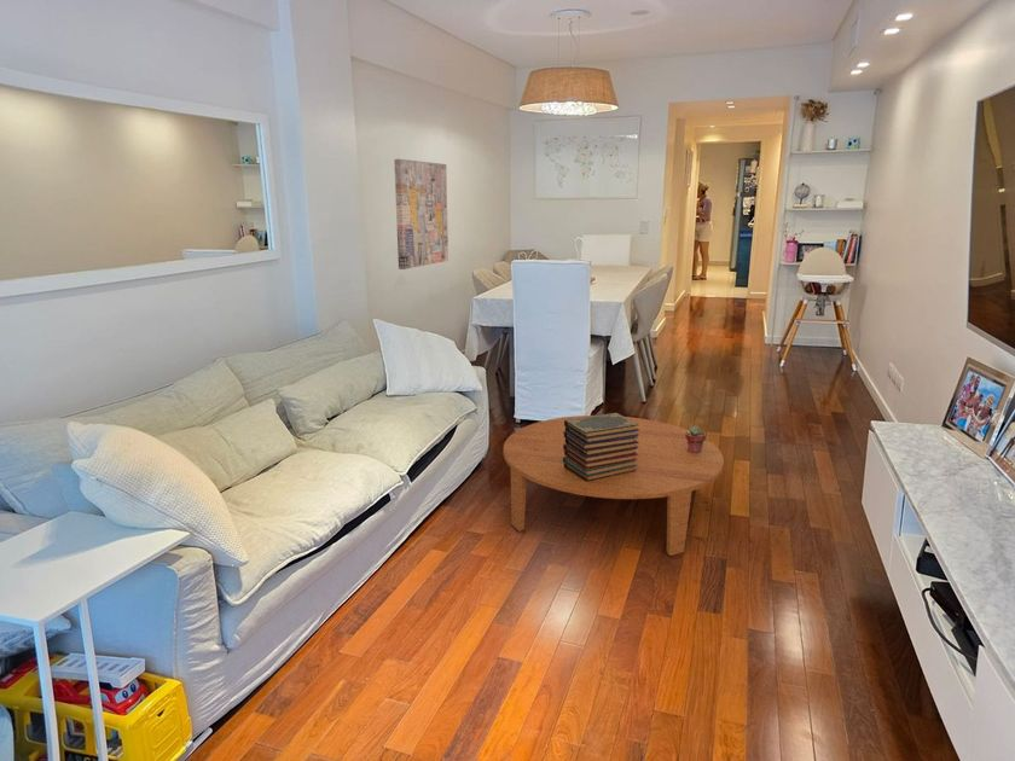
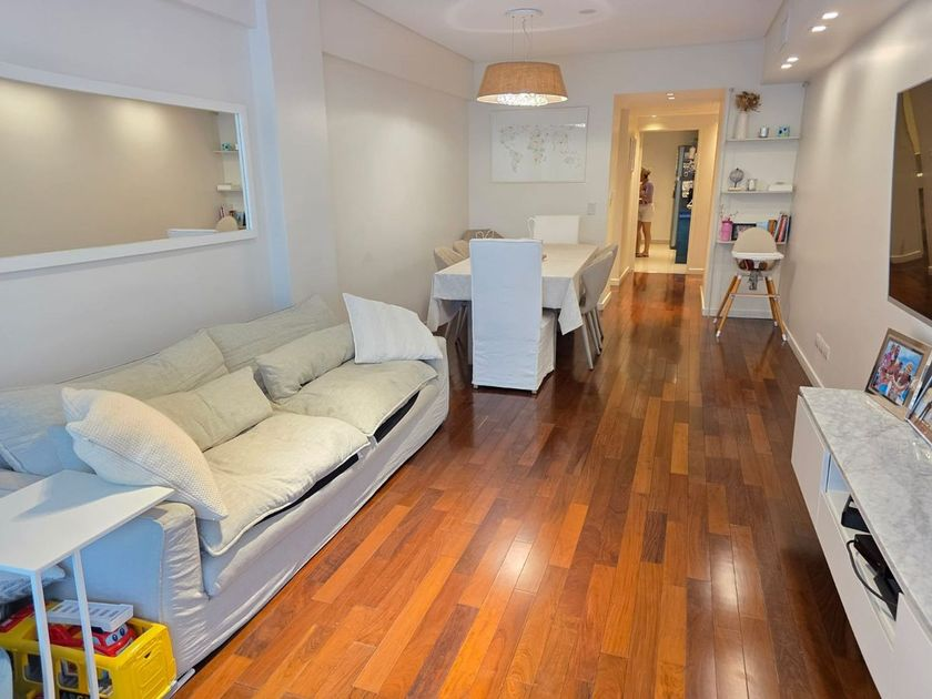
- potted succulent (695, 437)
- coffee table (609, 477)
- wall art (423, 214)
- book stack (599, 445)
